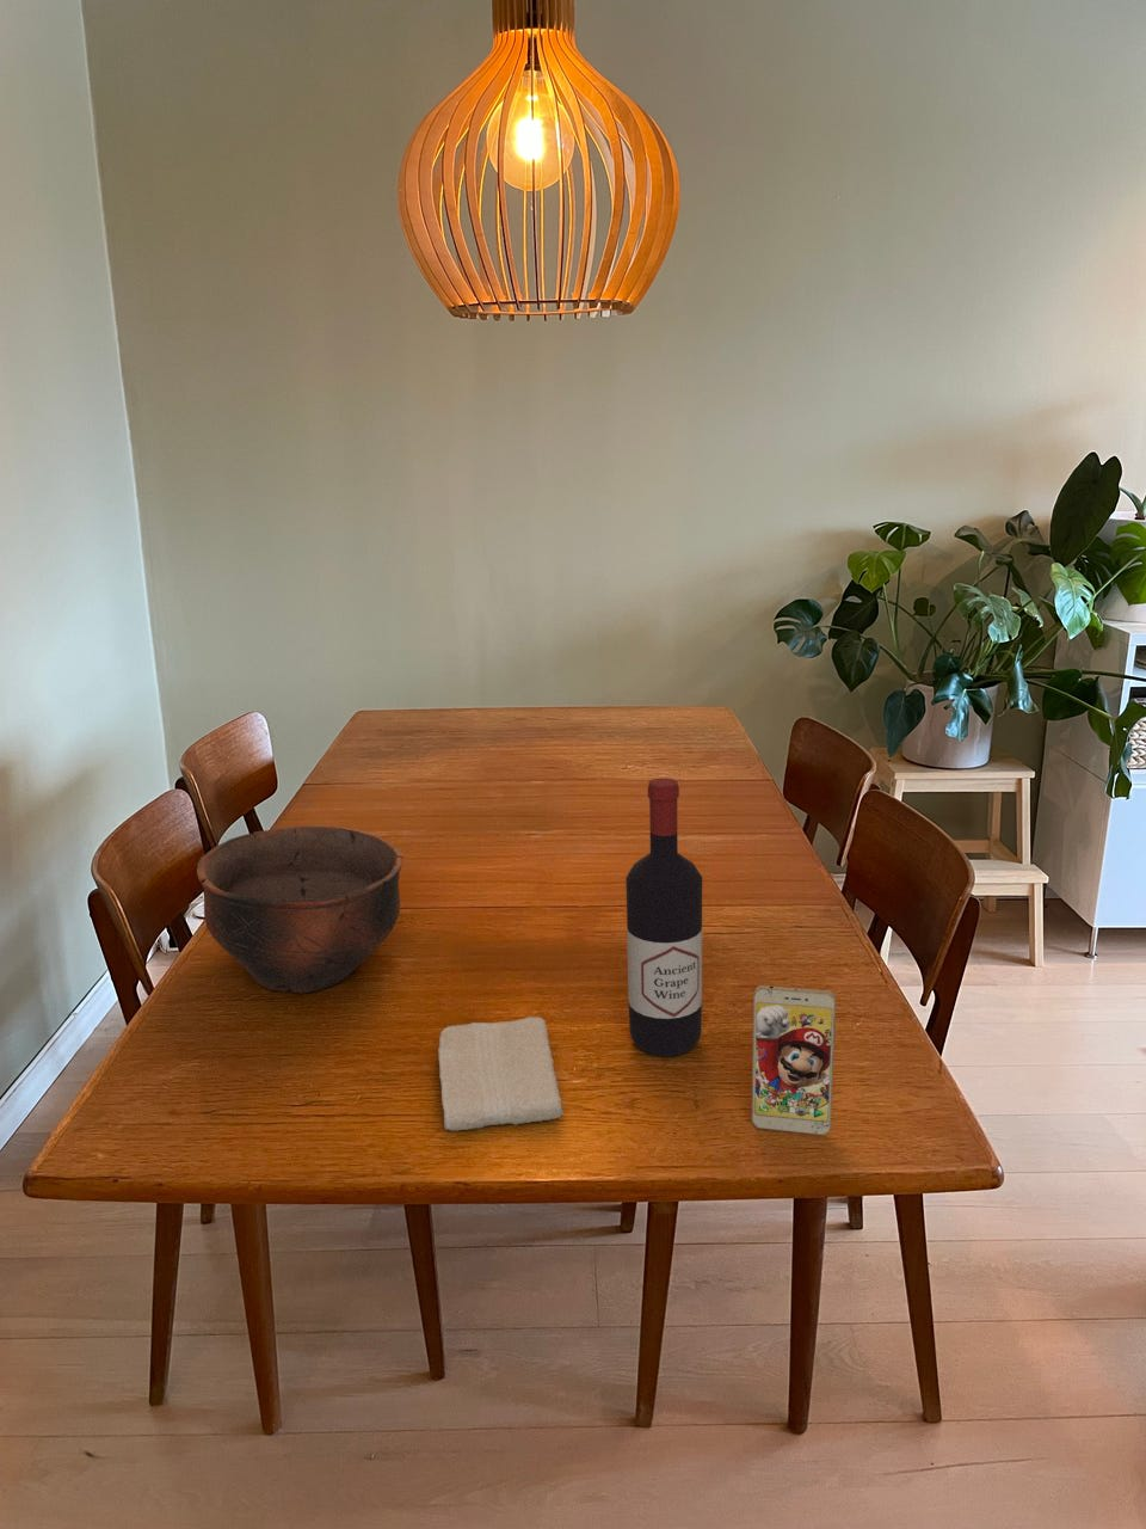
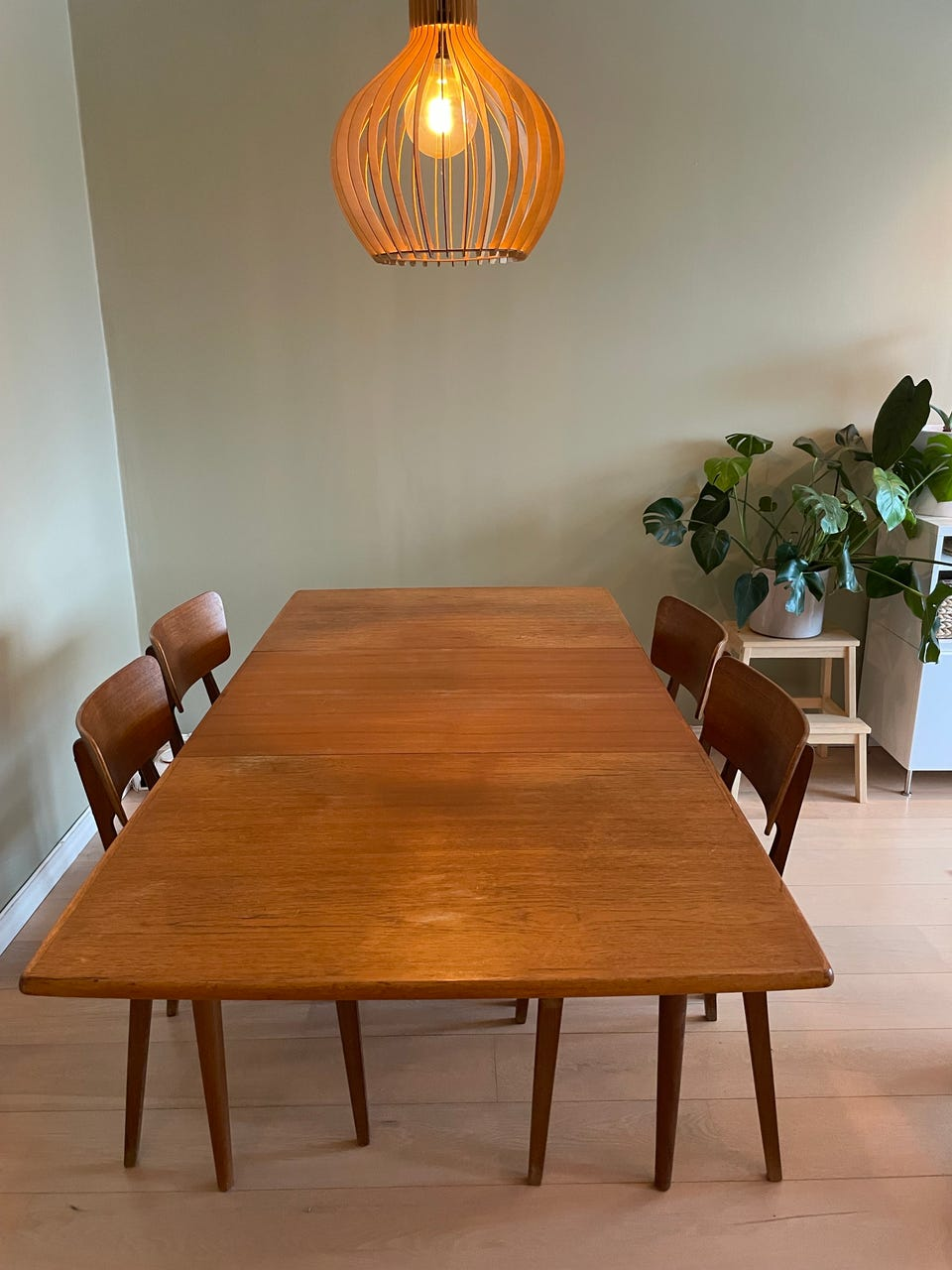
- wine bottle (663, 916)
- bowl (308, 913)
- washcloth (497, 1068)
- smartphone (792, 1061)
